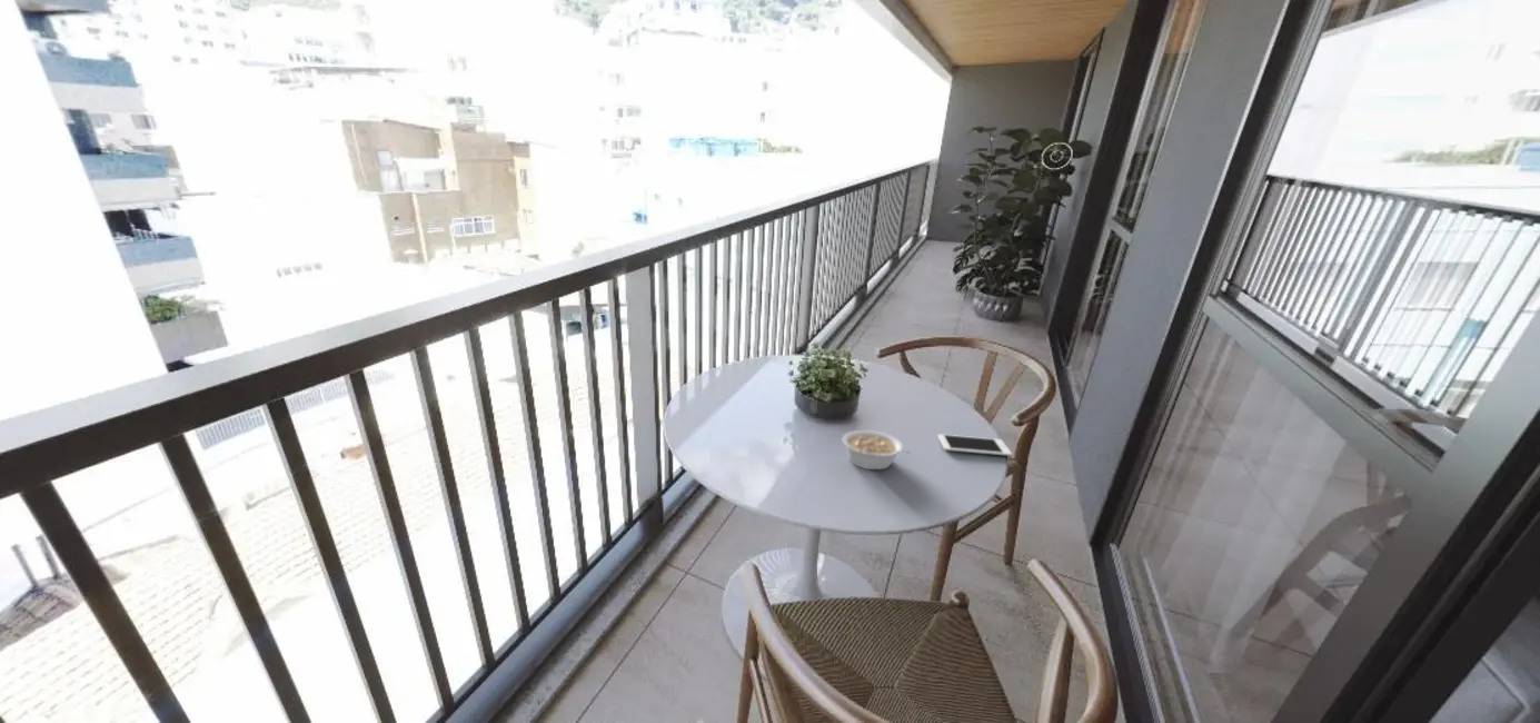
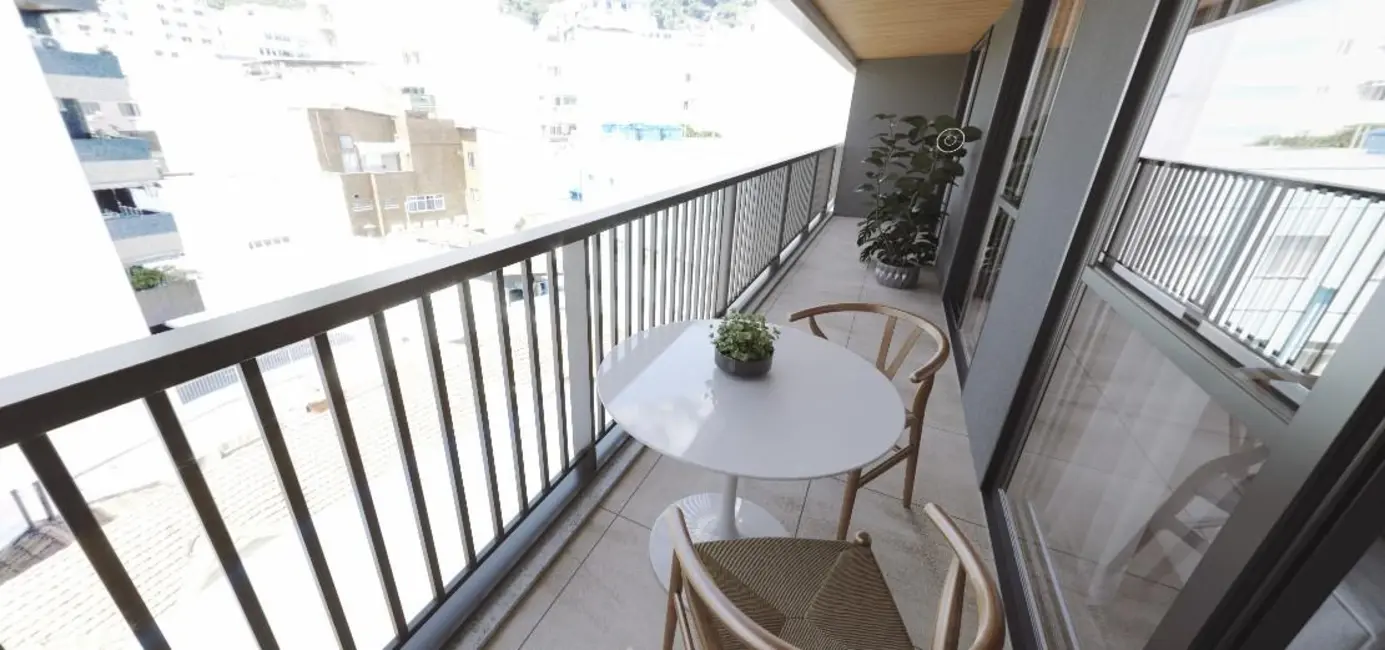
- legume (874, 449)
- cell phone (973, 444)
